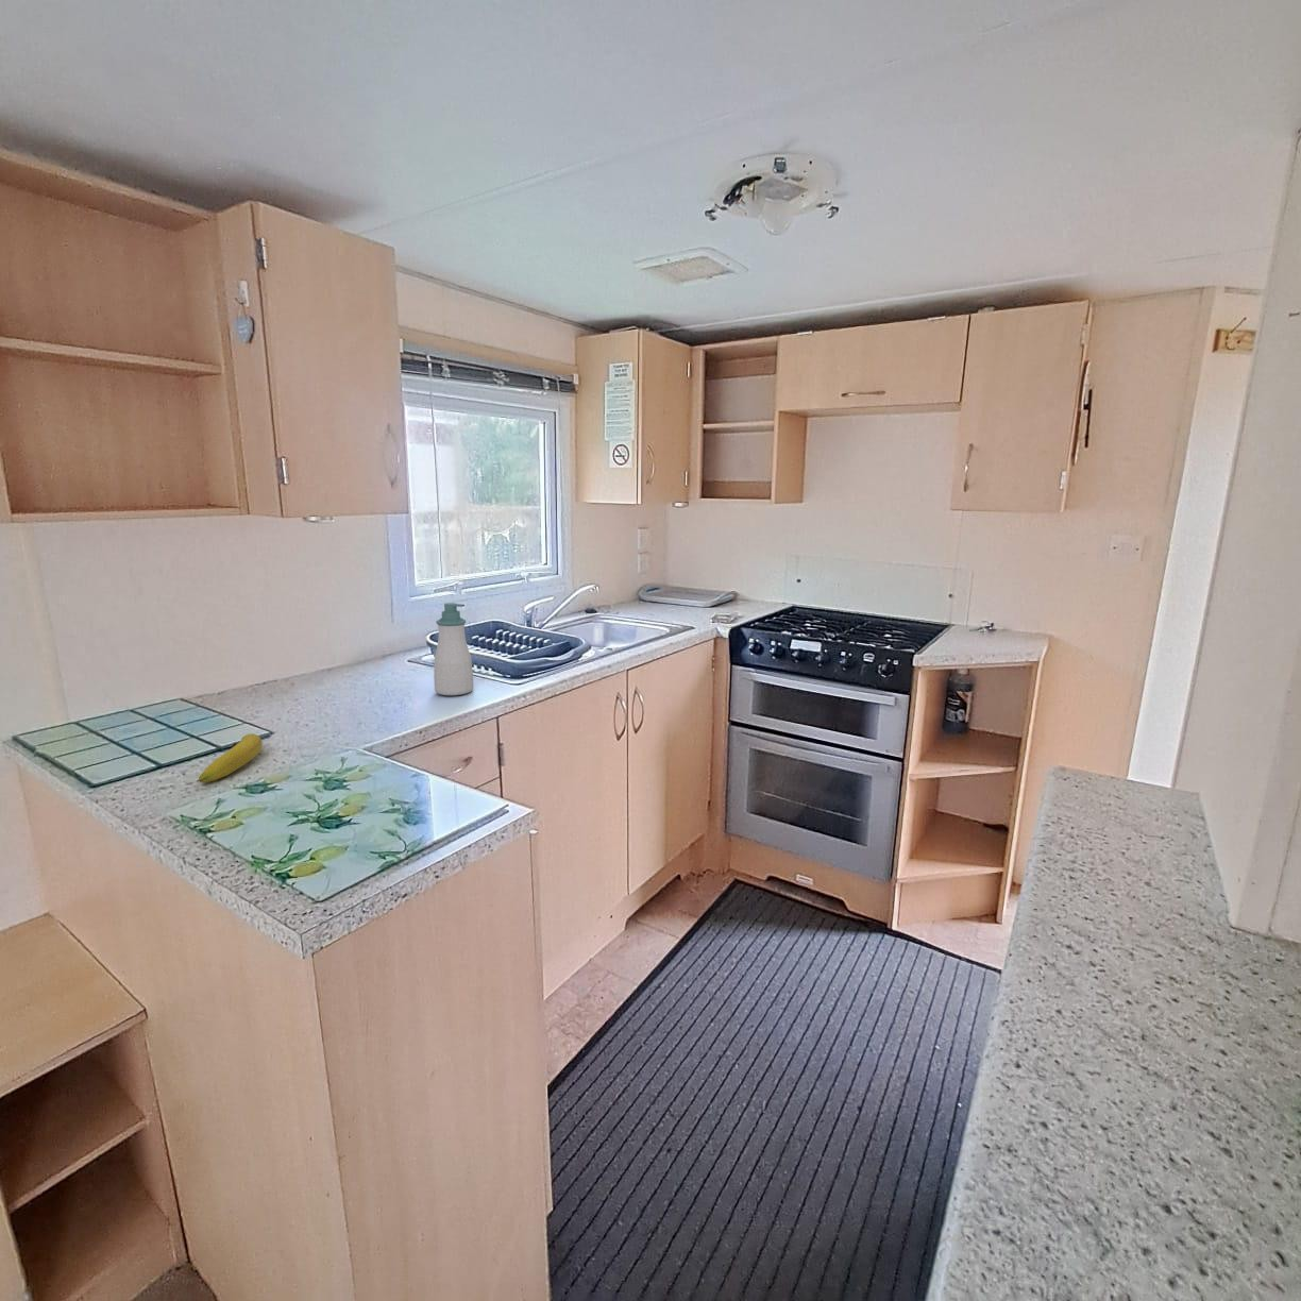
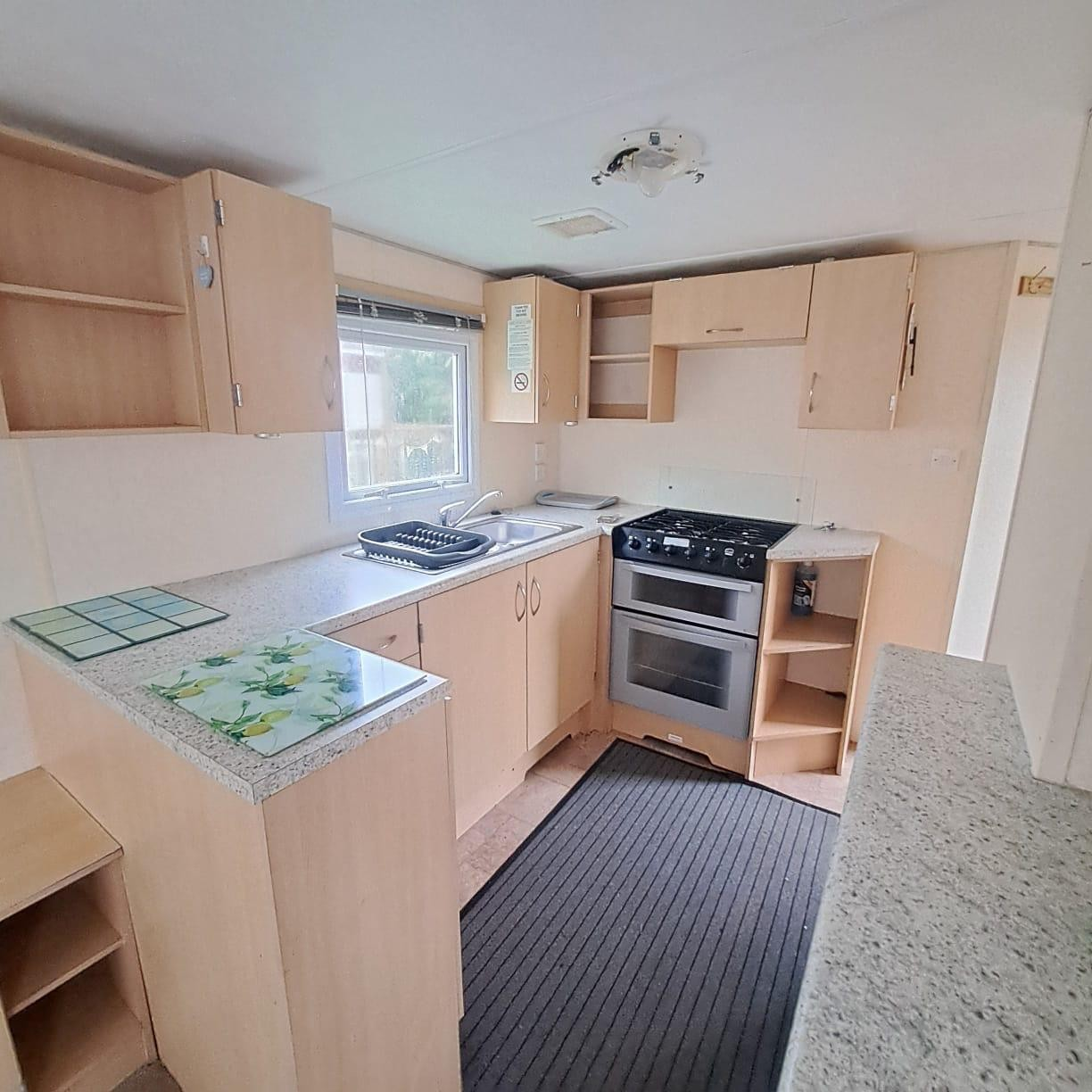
- fruit (234, 753)
- soap bottle (452, 647)
